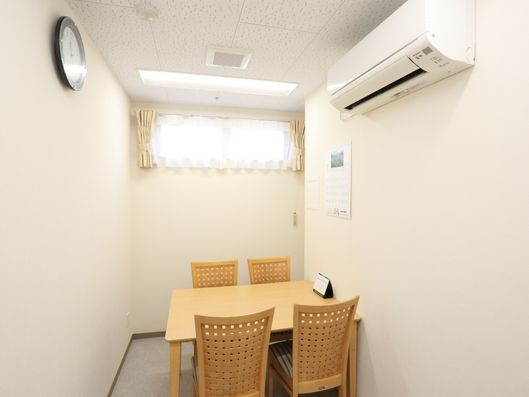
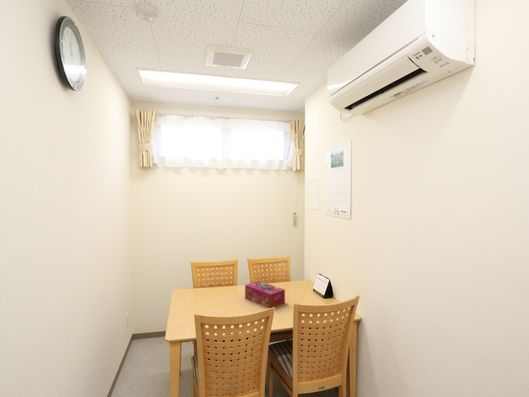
+ tissue box (264, 293)
